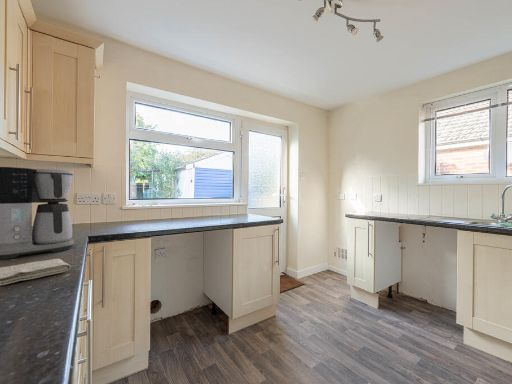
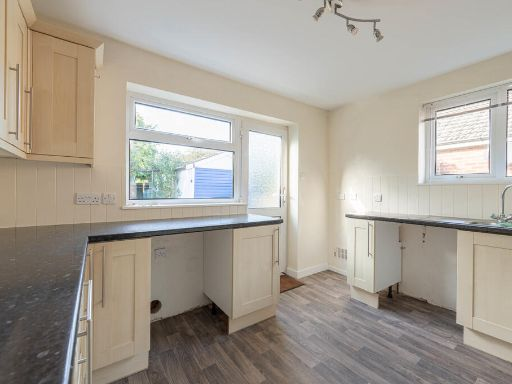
- coffee maker (31, 210)
- washcloth (29, 270)
